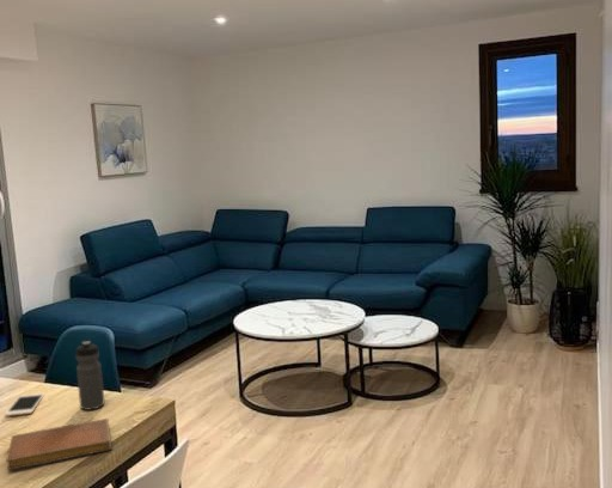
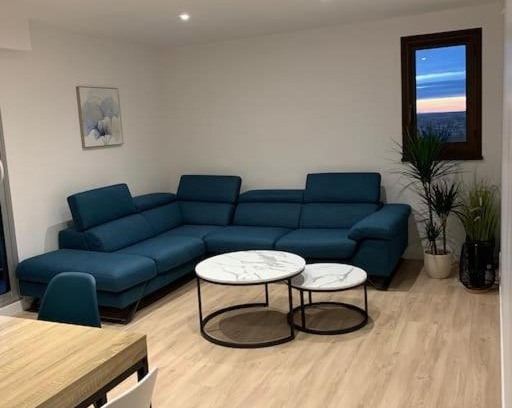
- cell phone (25, 404)
- water bottle (88, 373)
- notebook (60, 441)
